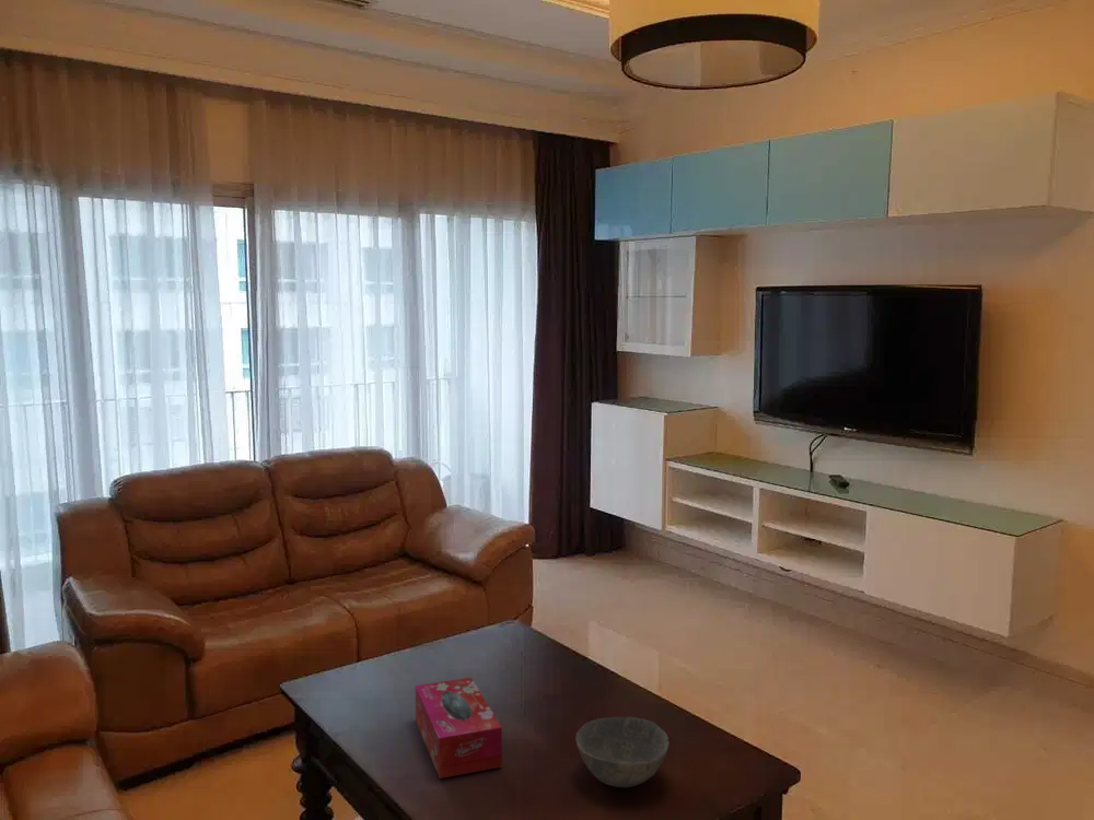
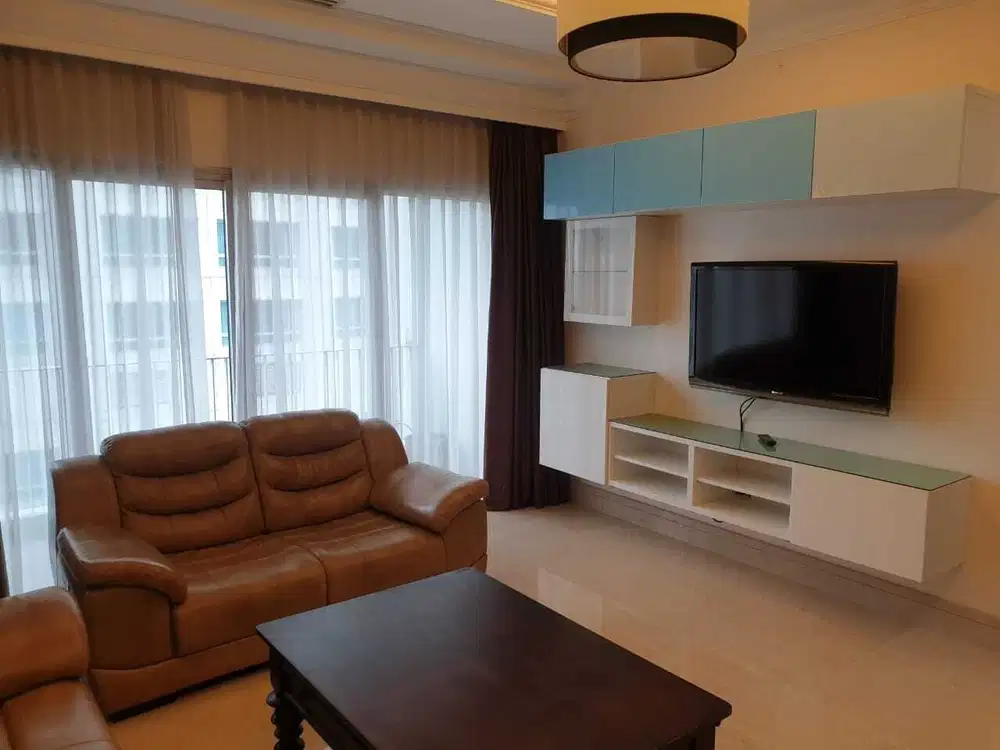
- bowl (621, 757)
- tissue box (456, 724)
